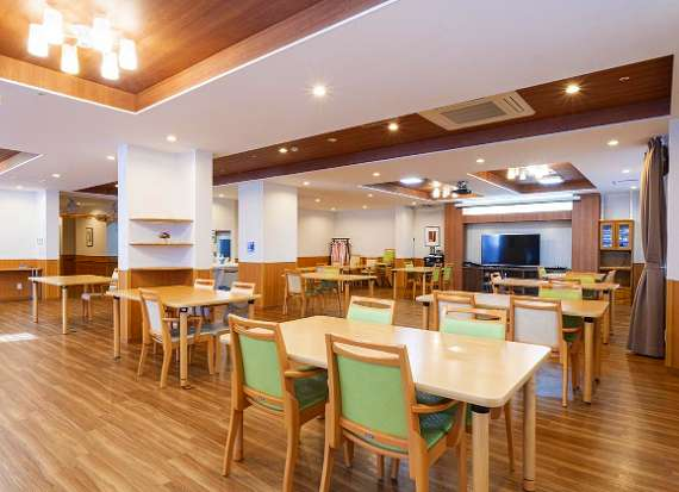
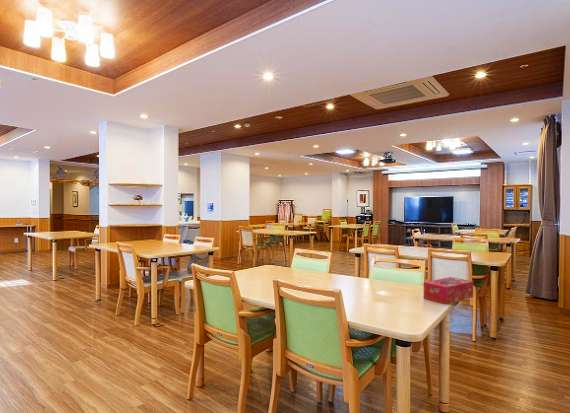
+ tissue box (448, 289)
